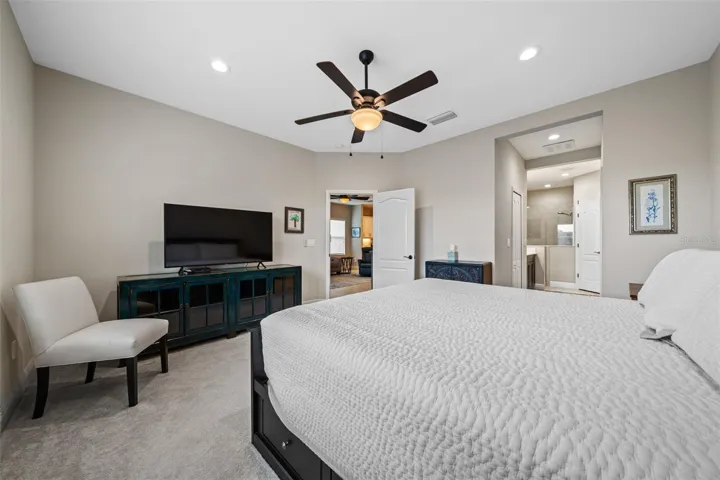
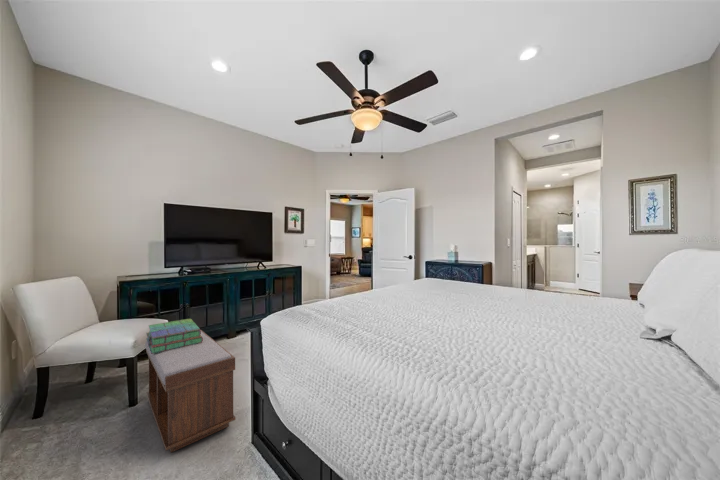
+ stack of books (174, 333)
+ bench (186, 379)
